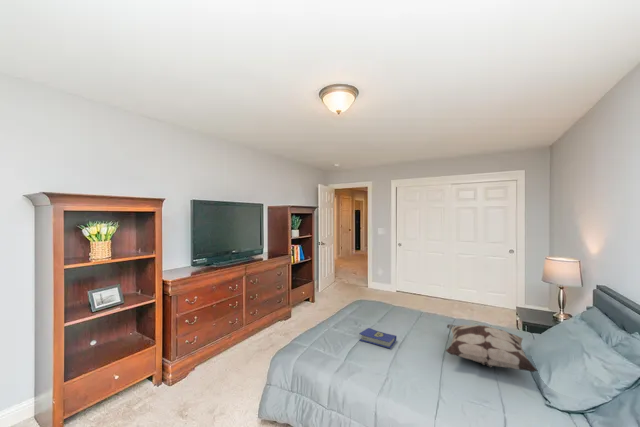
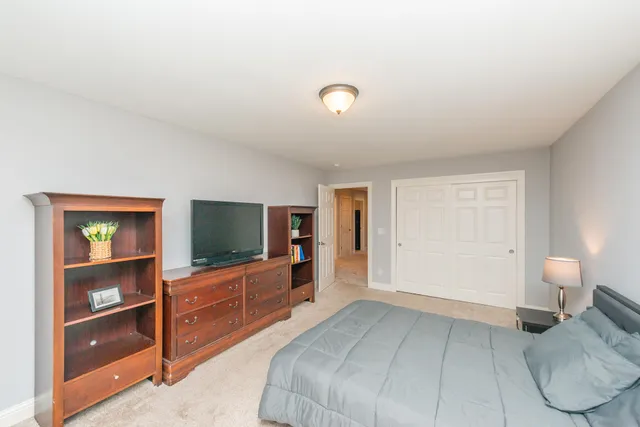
- hardcover book (378, 337)
- decorative pillow (484, 343)
